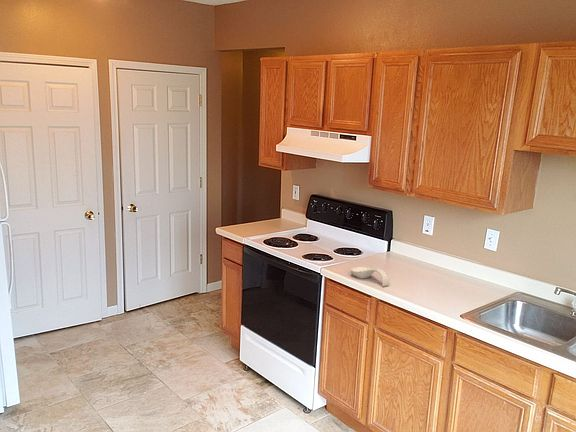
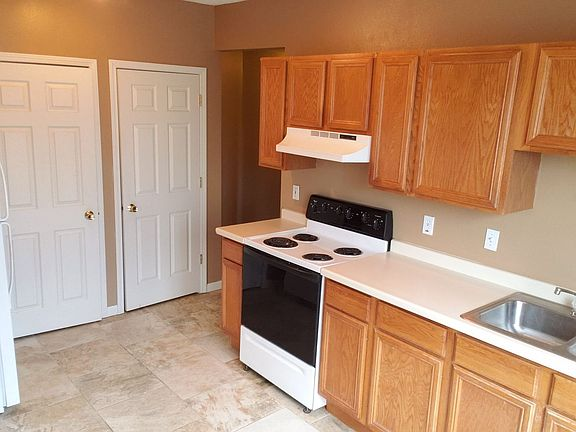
- spoon rest (369, 273)
